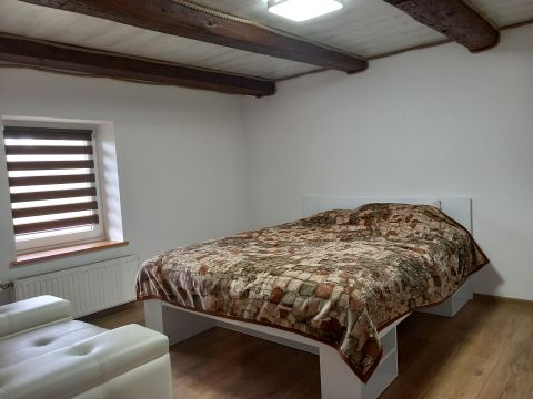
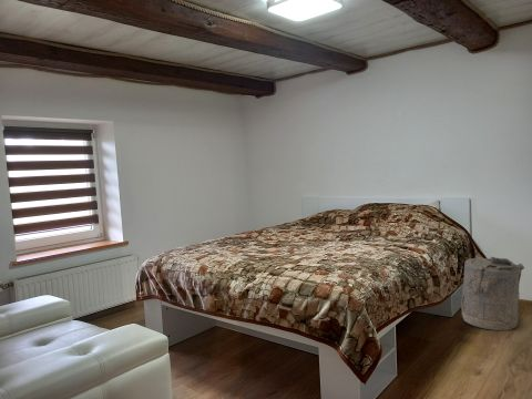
+ laundry hamper (488, 289)
